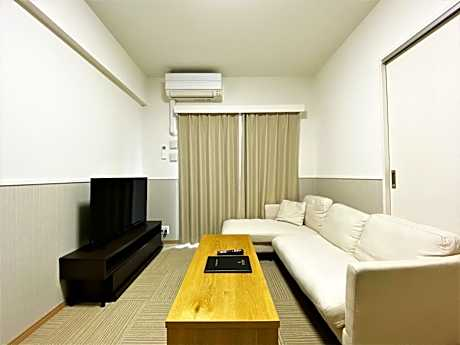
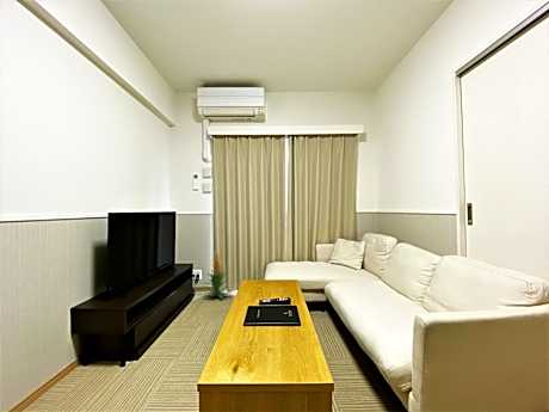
+ indoor plant (216, 272)
